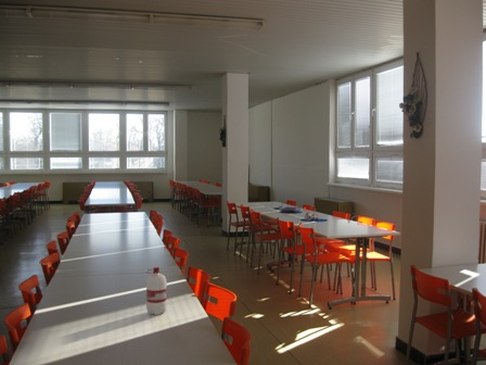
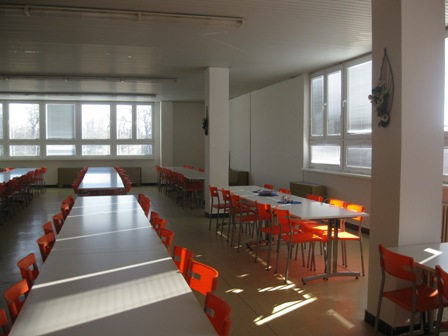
- water bottle (156, 290)
